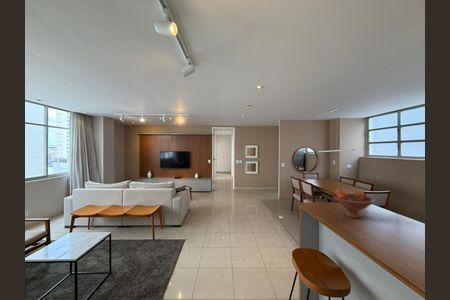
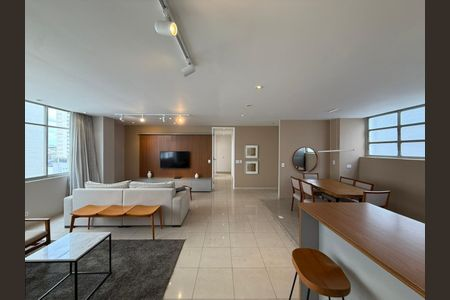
- fruit bowl (352, 203)
